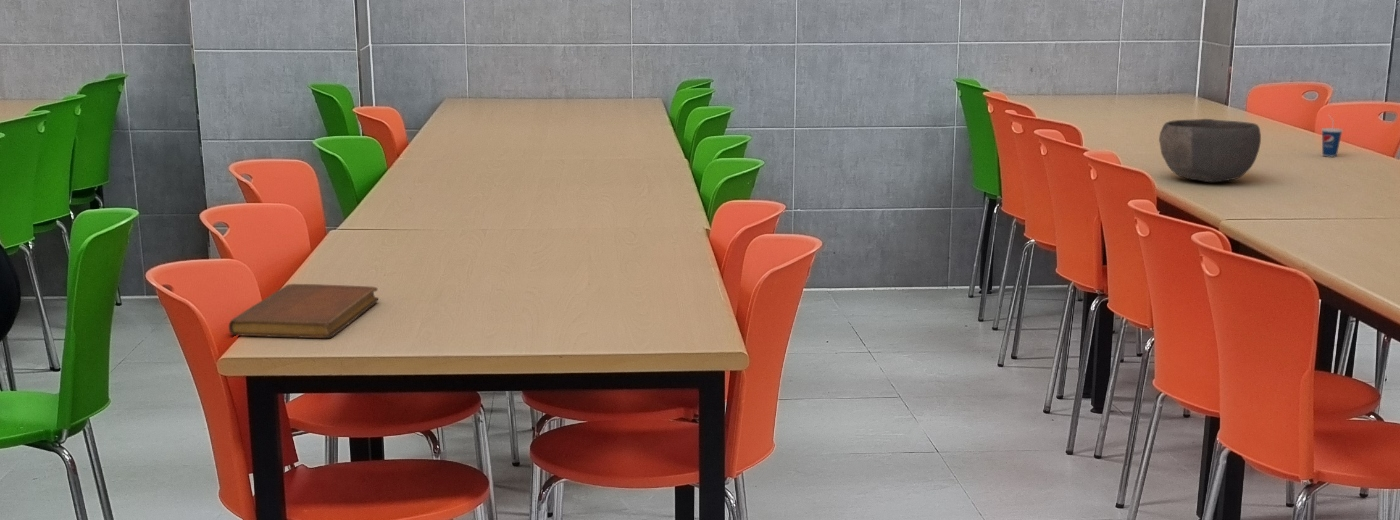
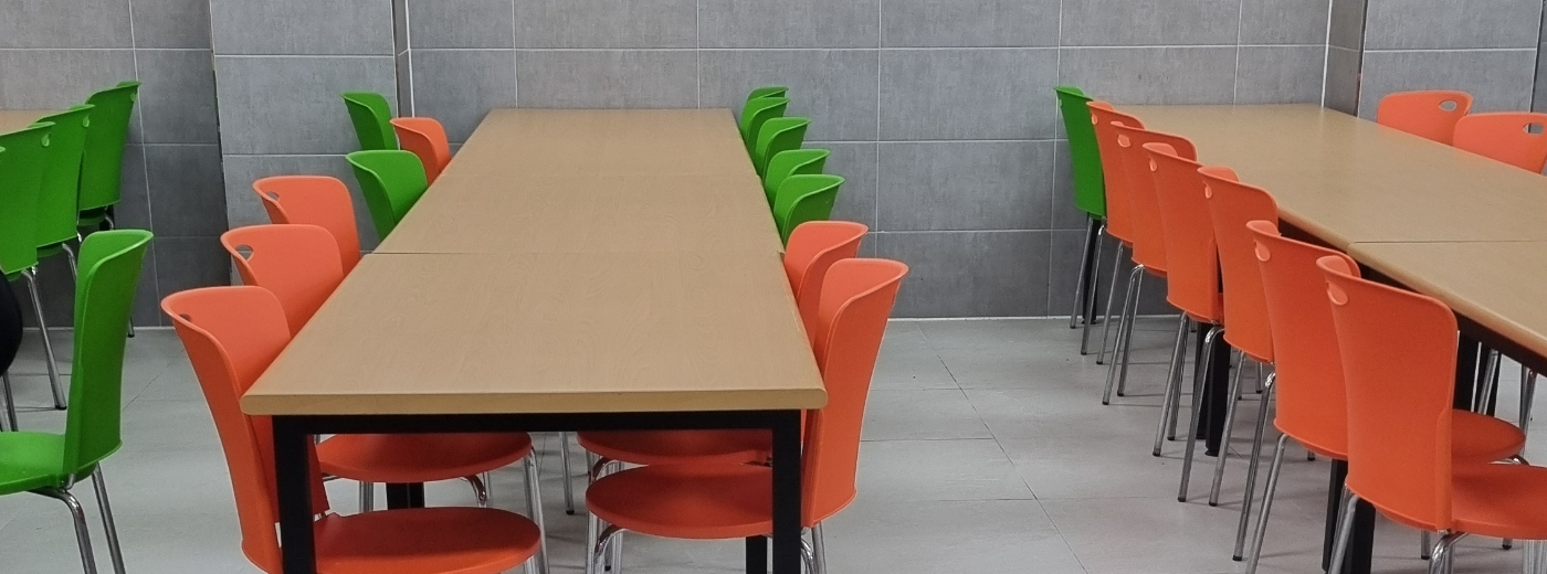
- bowl (1208, 151)
- notebook (307, 309)
- cup (1331, 135)
